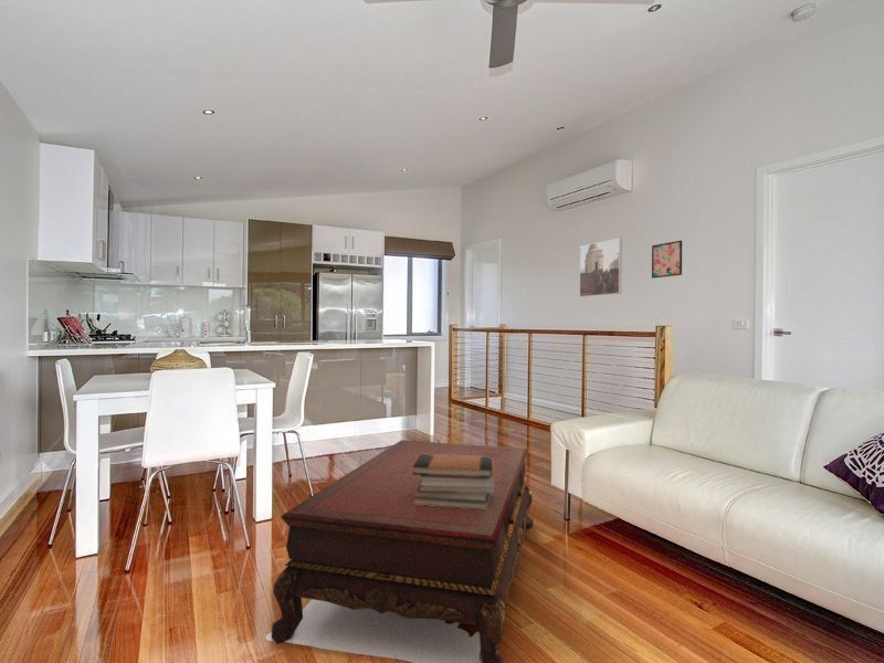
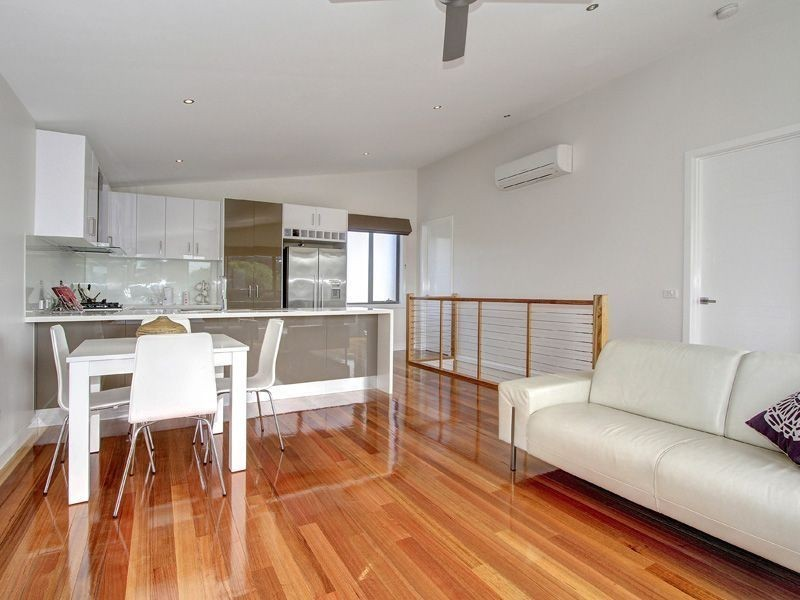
- coffee table (427, 523)
- book stack (454, 480)
- wall art (666, 260)
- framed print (599, 269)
